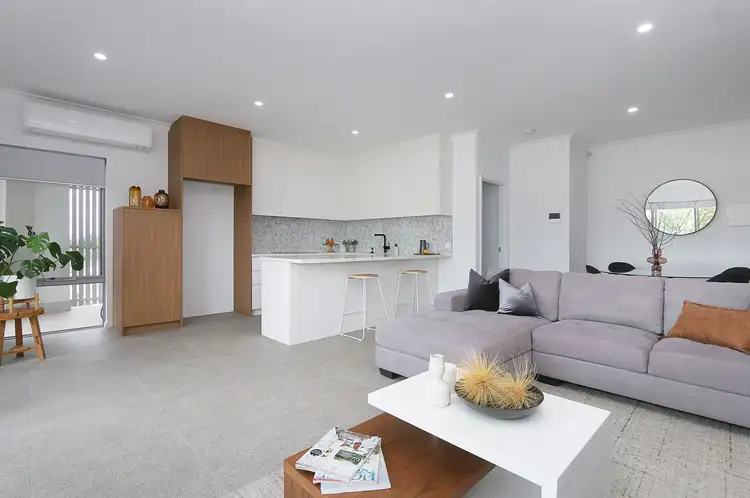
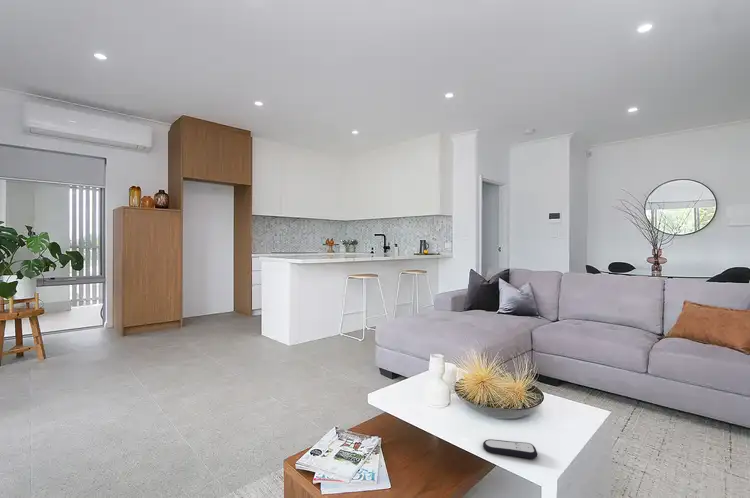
+ remote control (509, 448)
